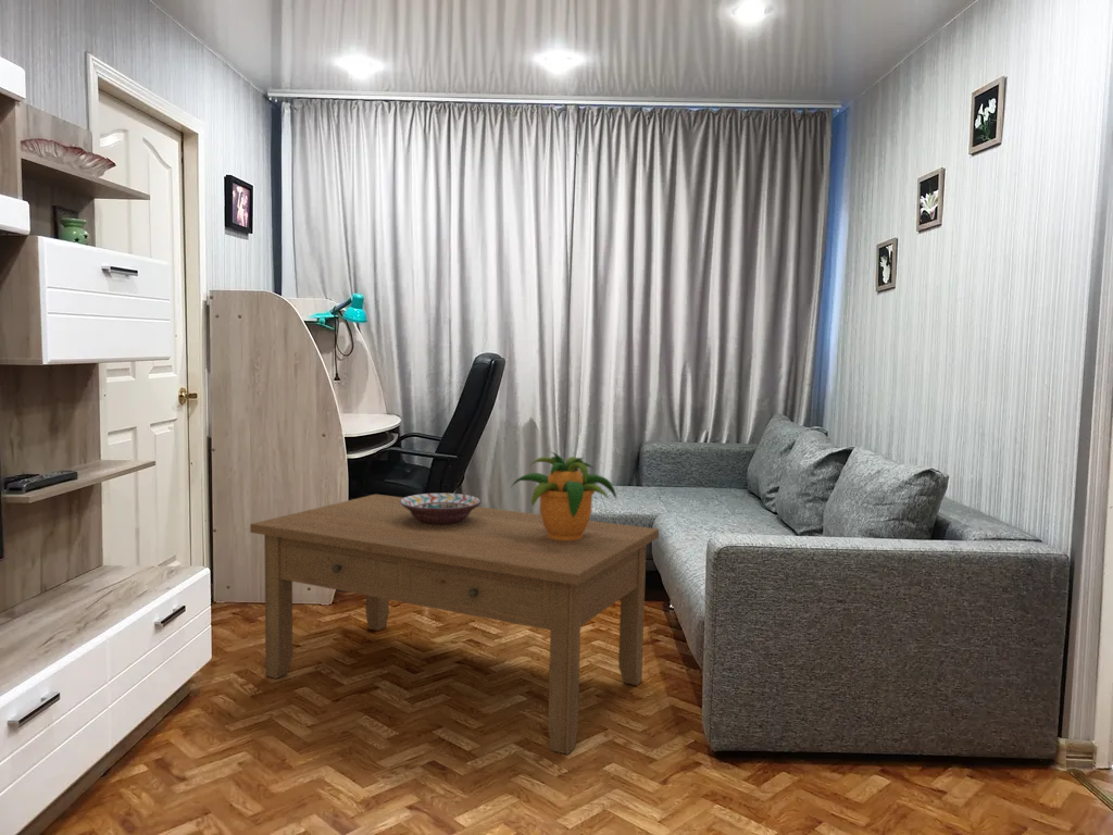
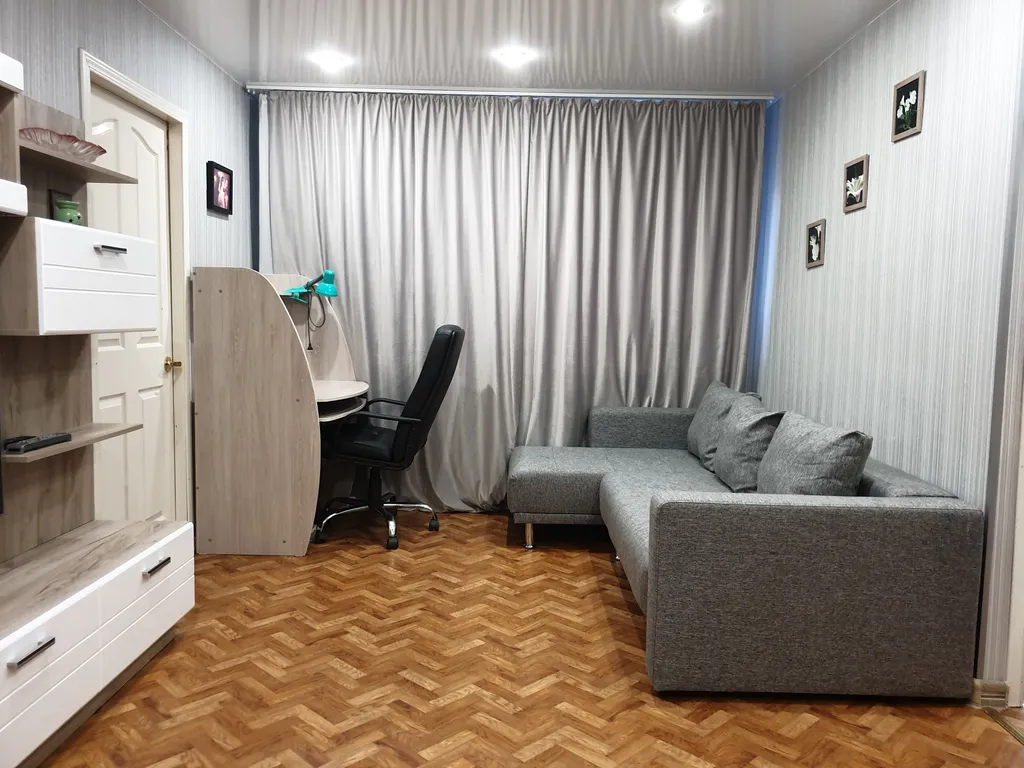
- coffee table (455, 602)
- potted plant (559, 491)
- decorative bowl (440, 509)
